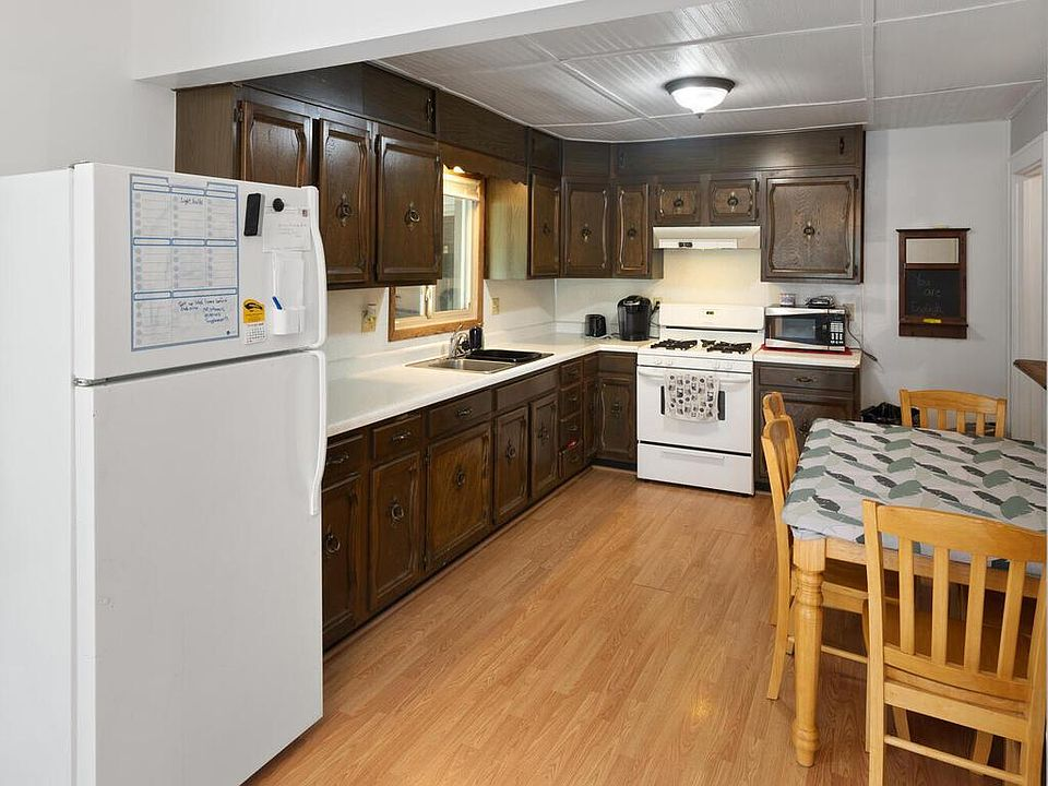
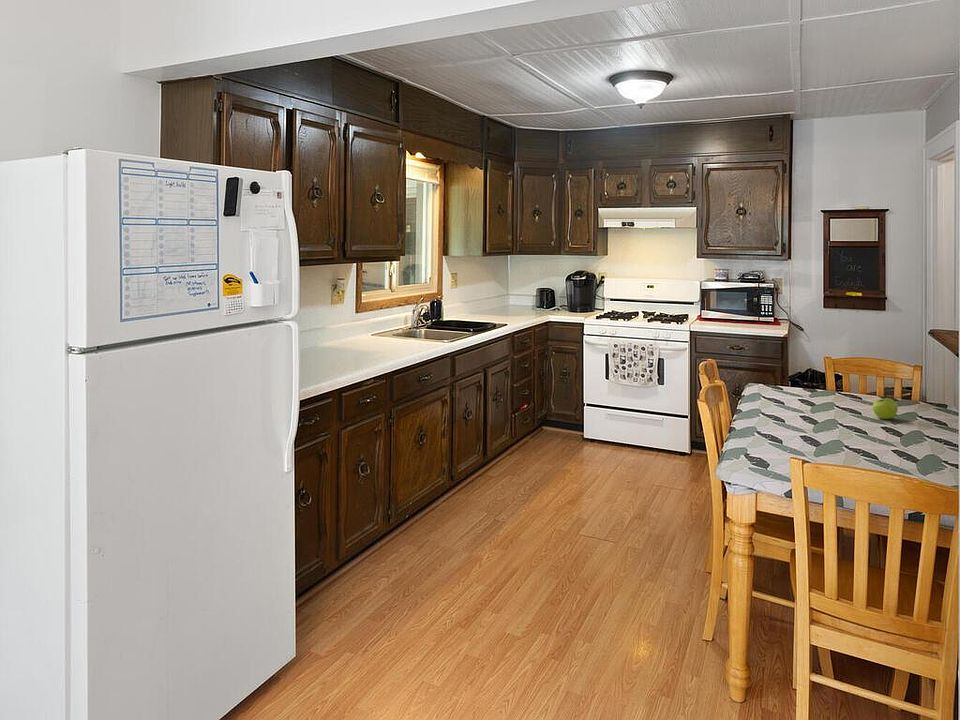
+ fruit (884, 408)
